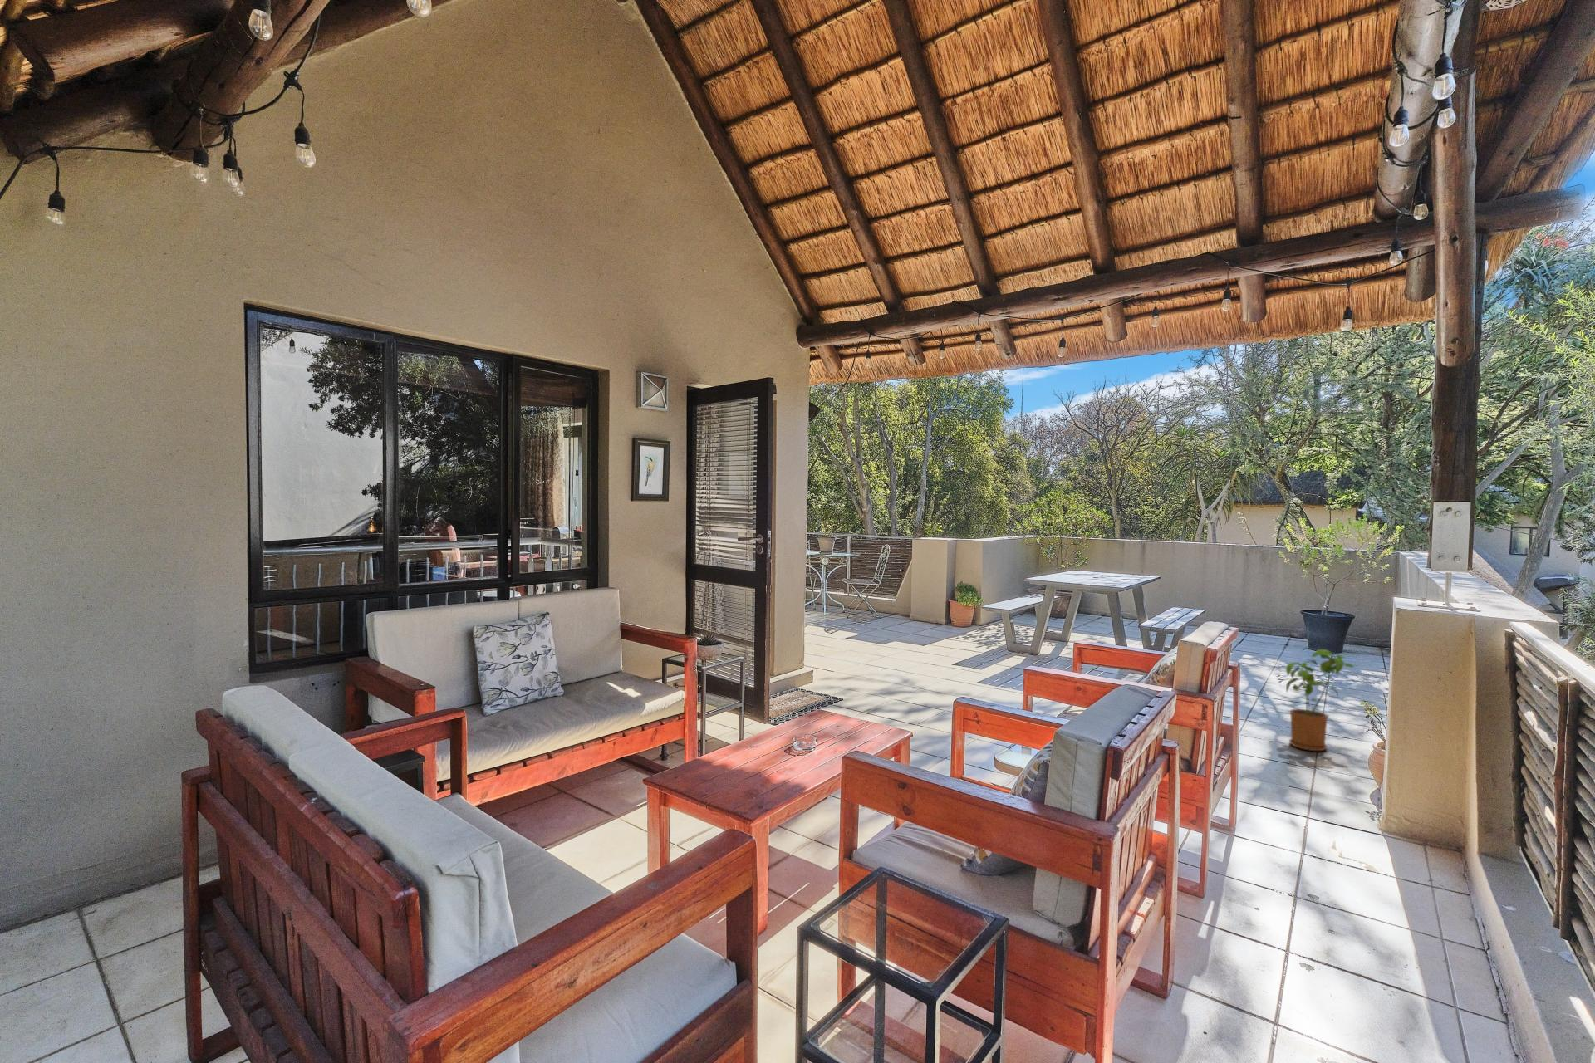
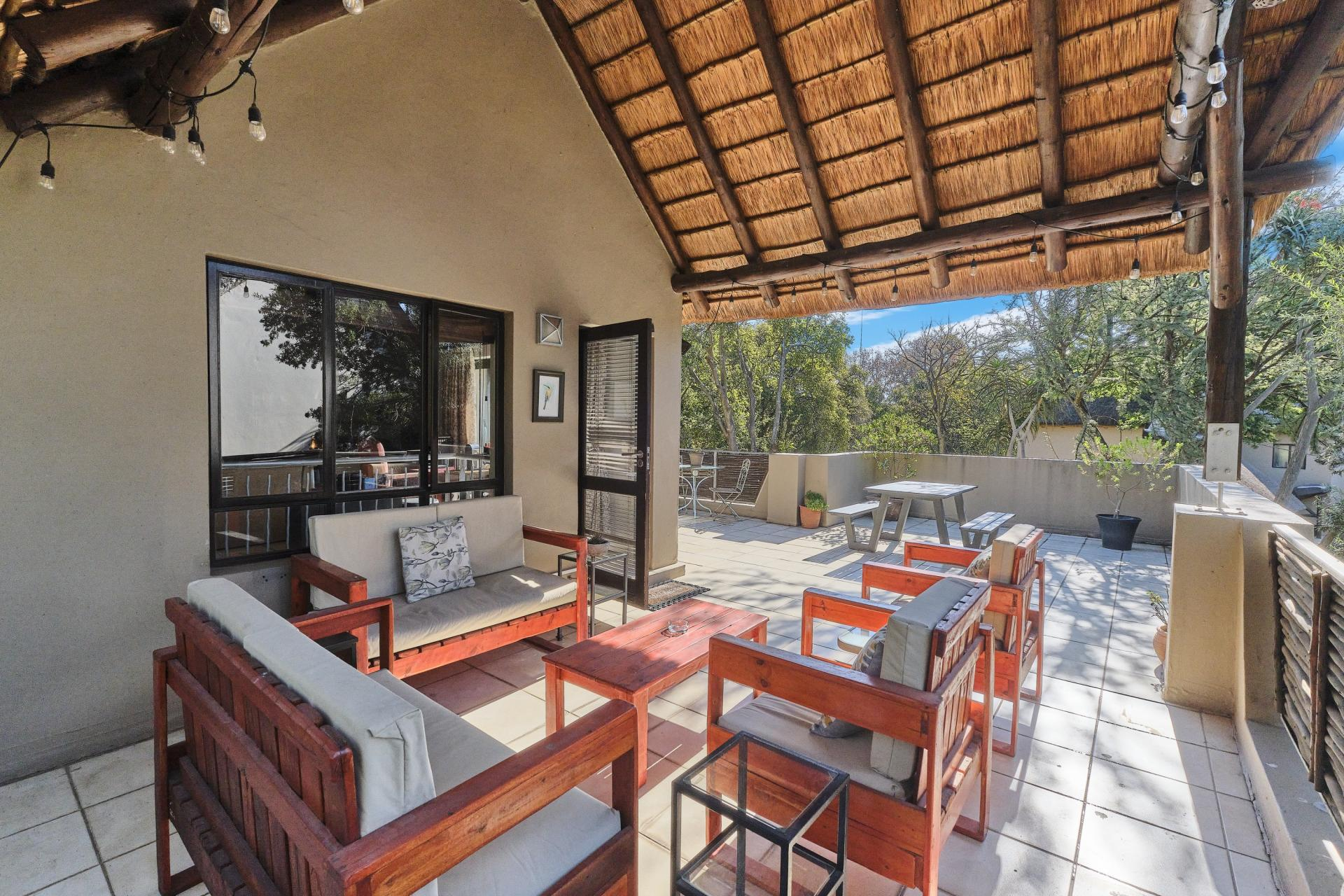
- house plant (1308, 699)
